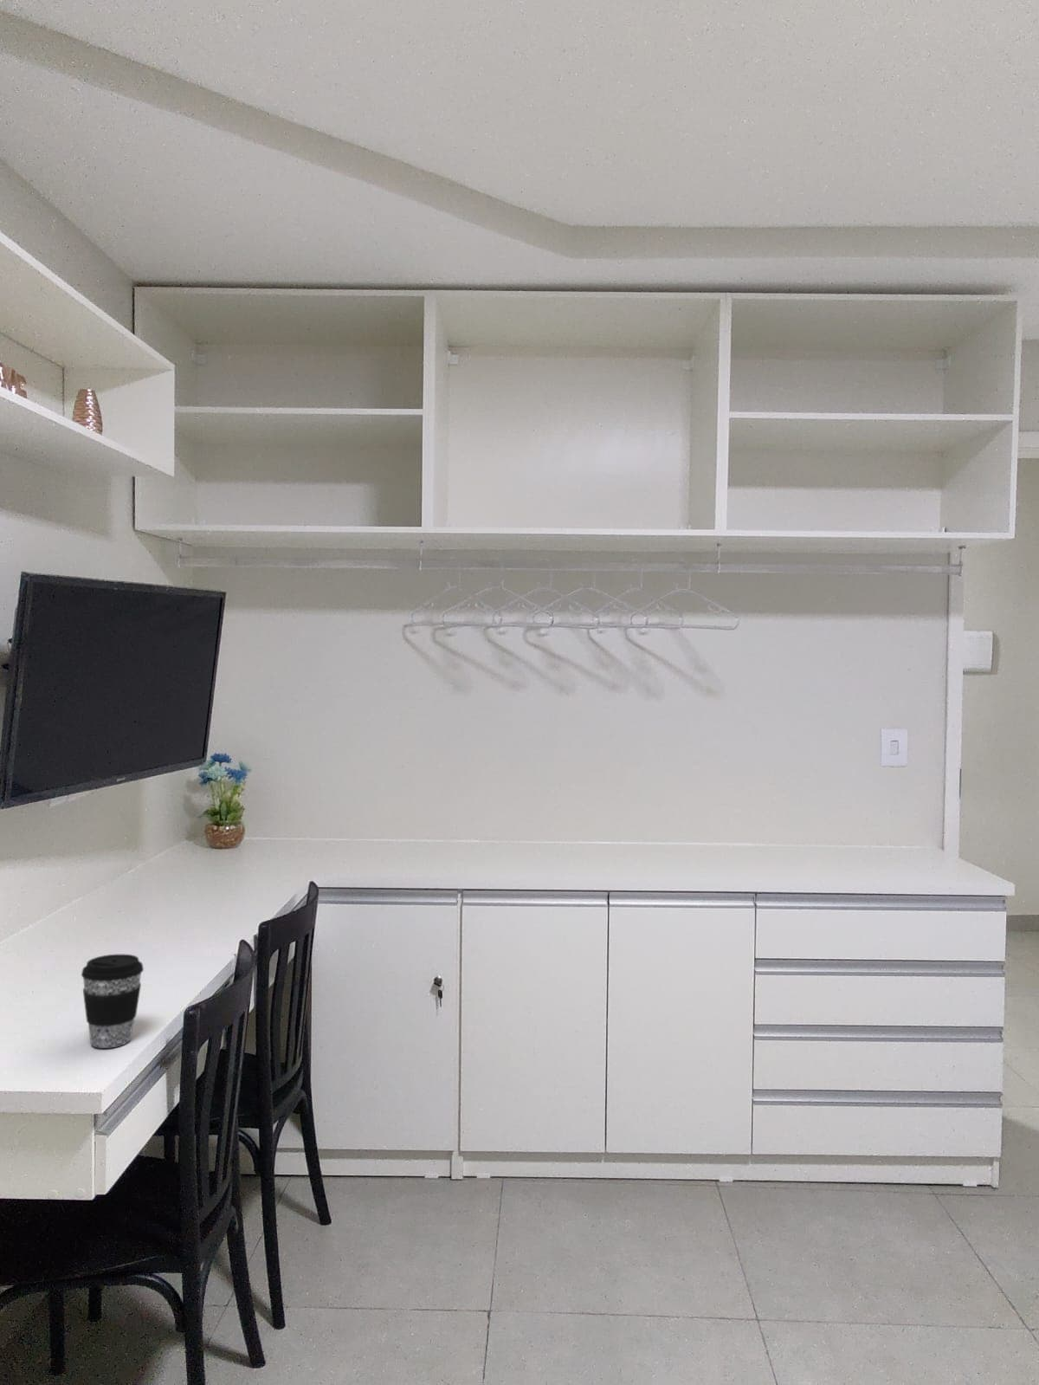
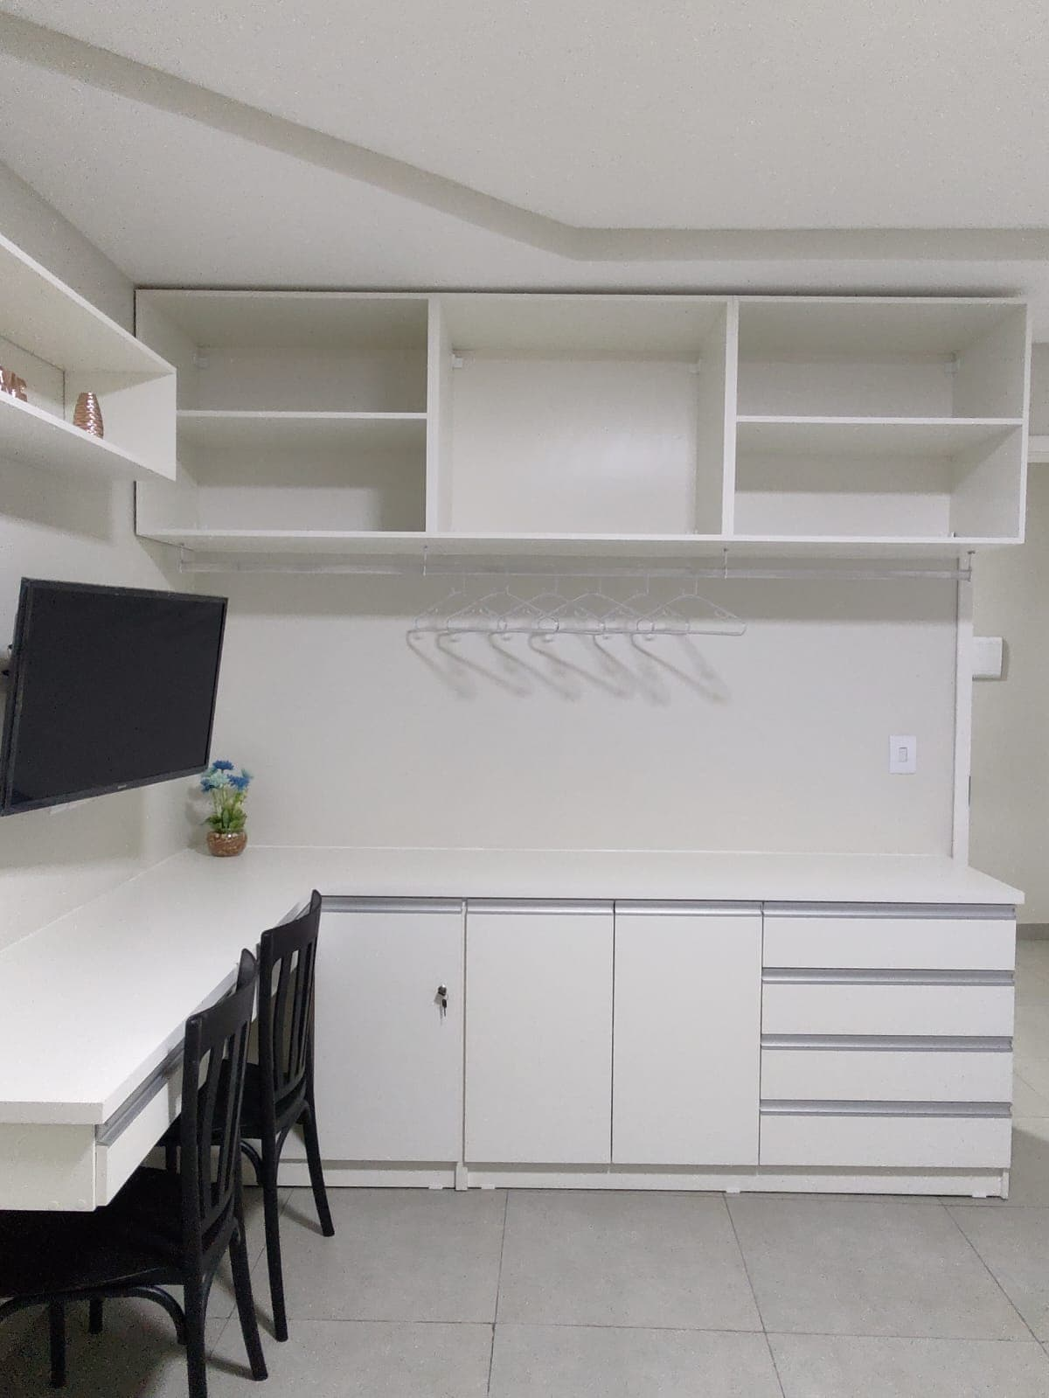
- coffee cup (111, 1001)
